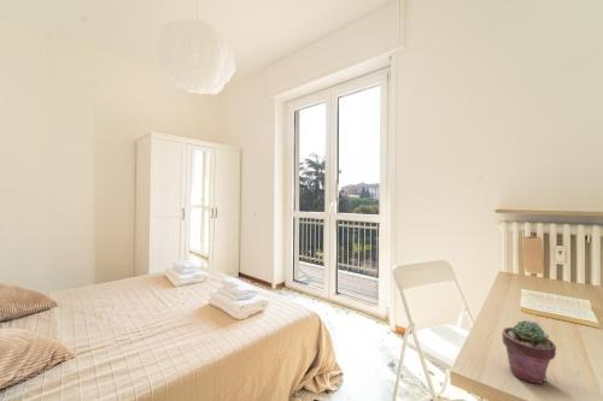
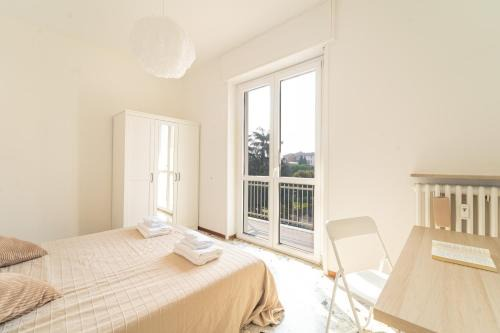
- potted succulent (527, 348)
